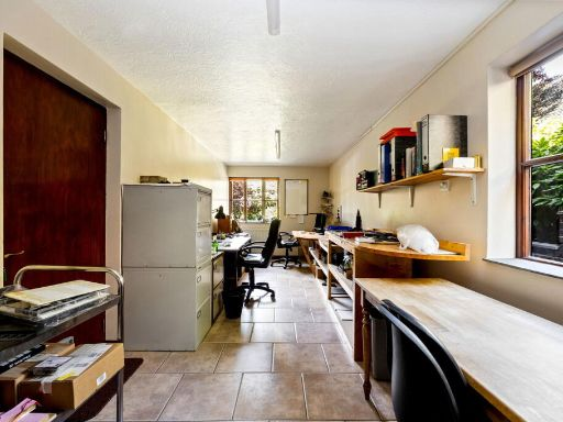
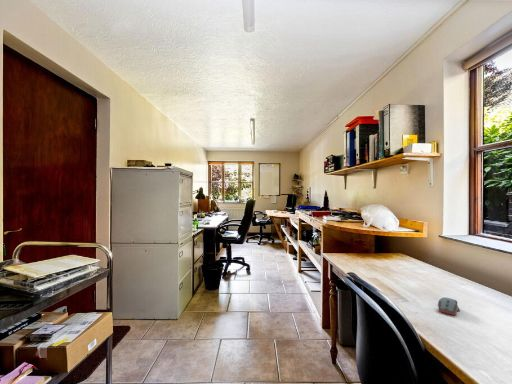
+ computer mouse (448, 304)
